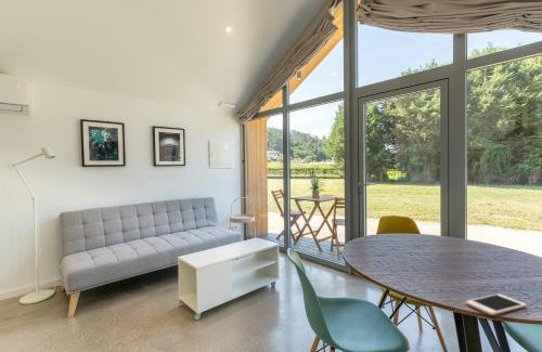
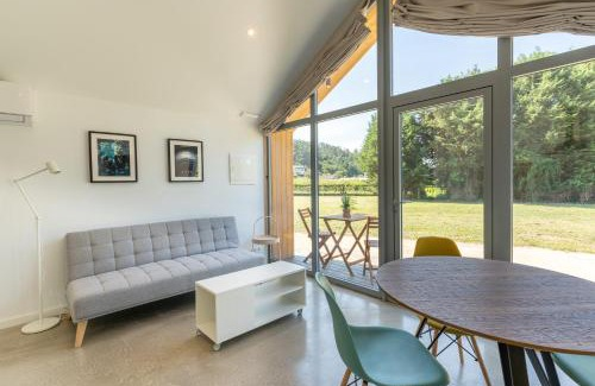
- cell phone (495, 303)
